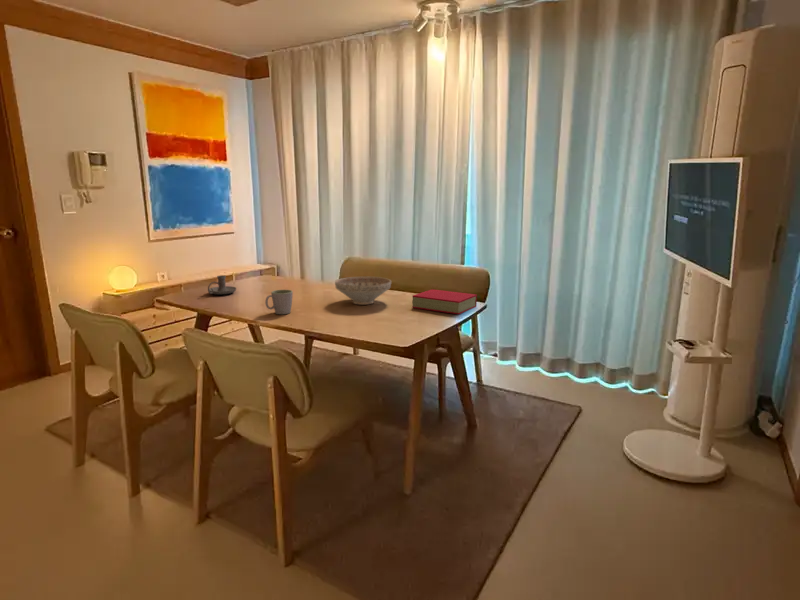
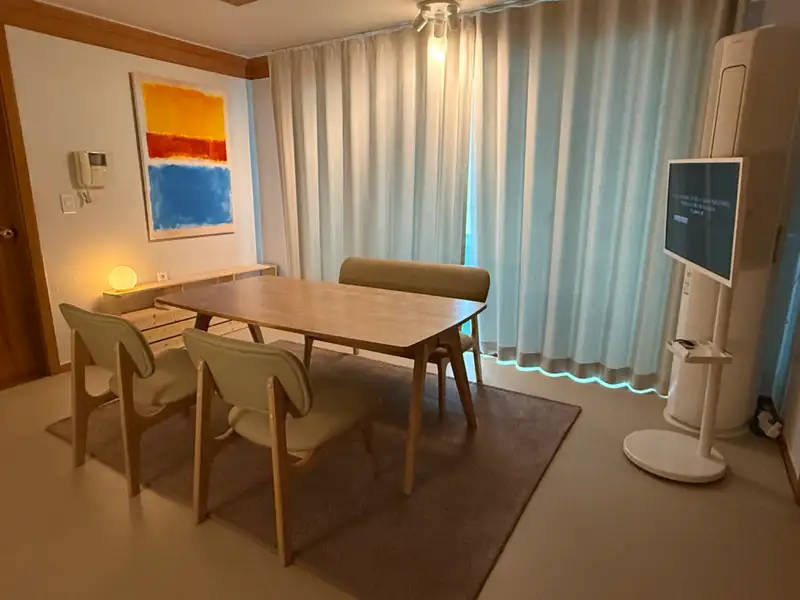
- decorative bowl (363, 291)
- book (444, 301)
- candle holder (219, 285)
- mug (278, 302)
